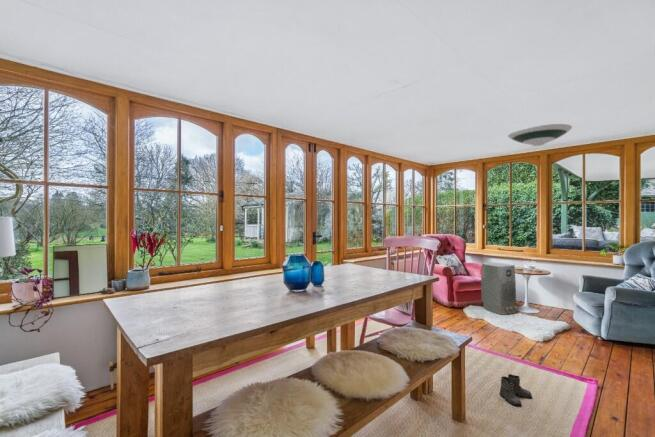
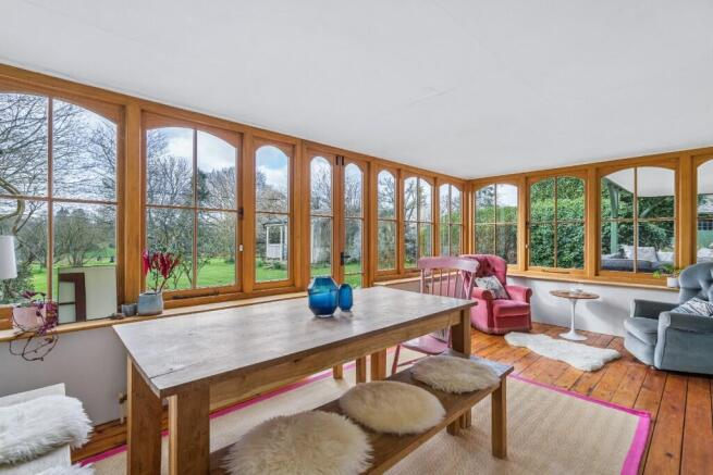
- air purifier (497, 287)
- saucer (538, 138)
- boots (514, 388)
